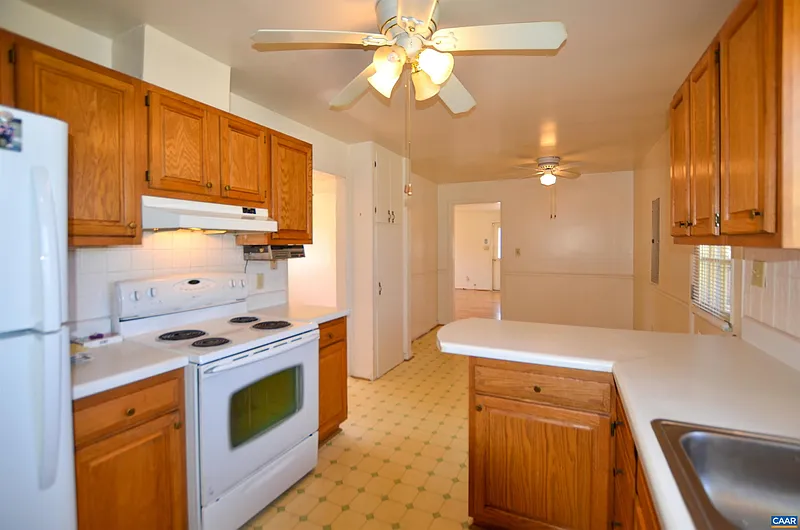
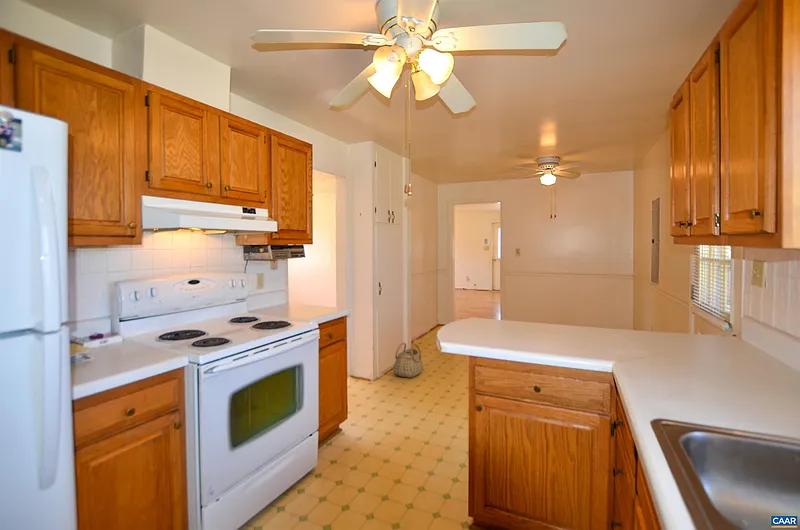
+ basket (408, 358)
